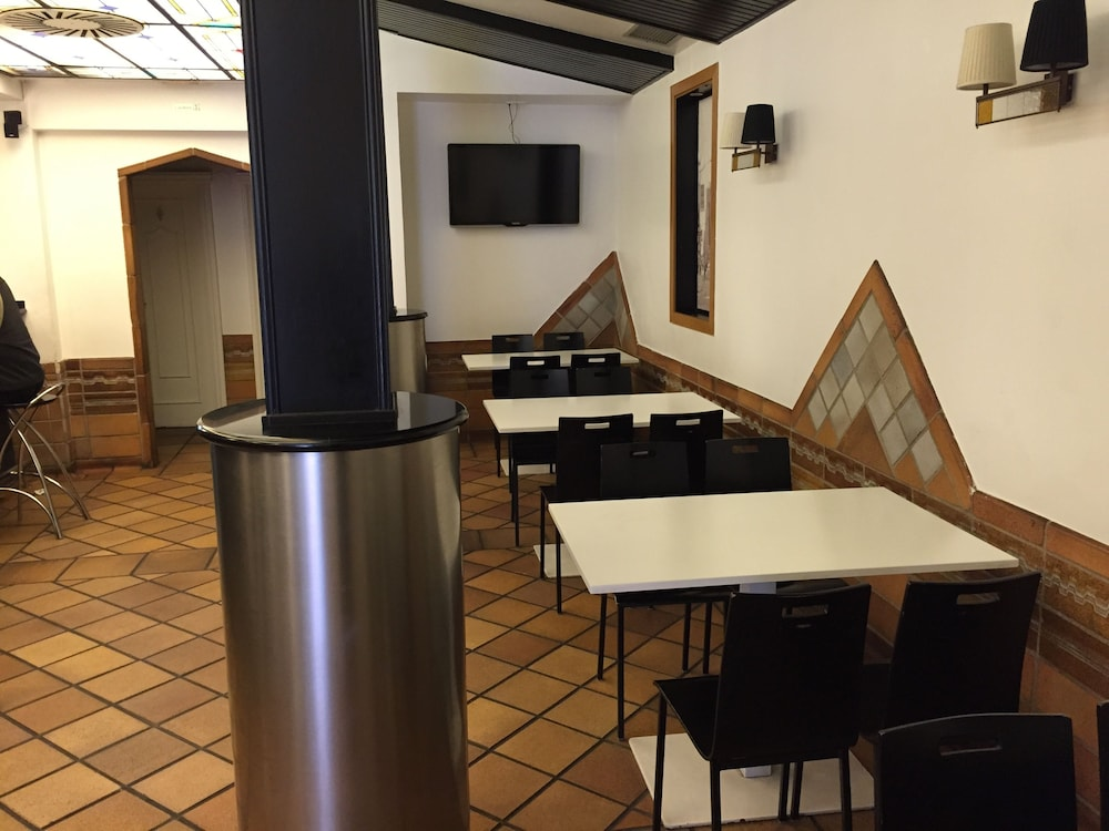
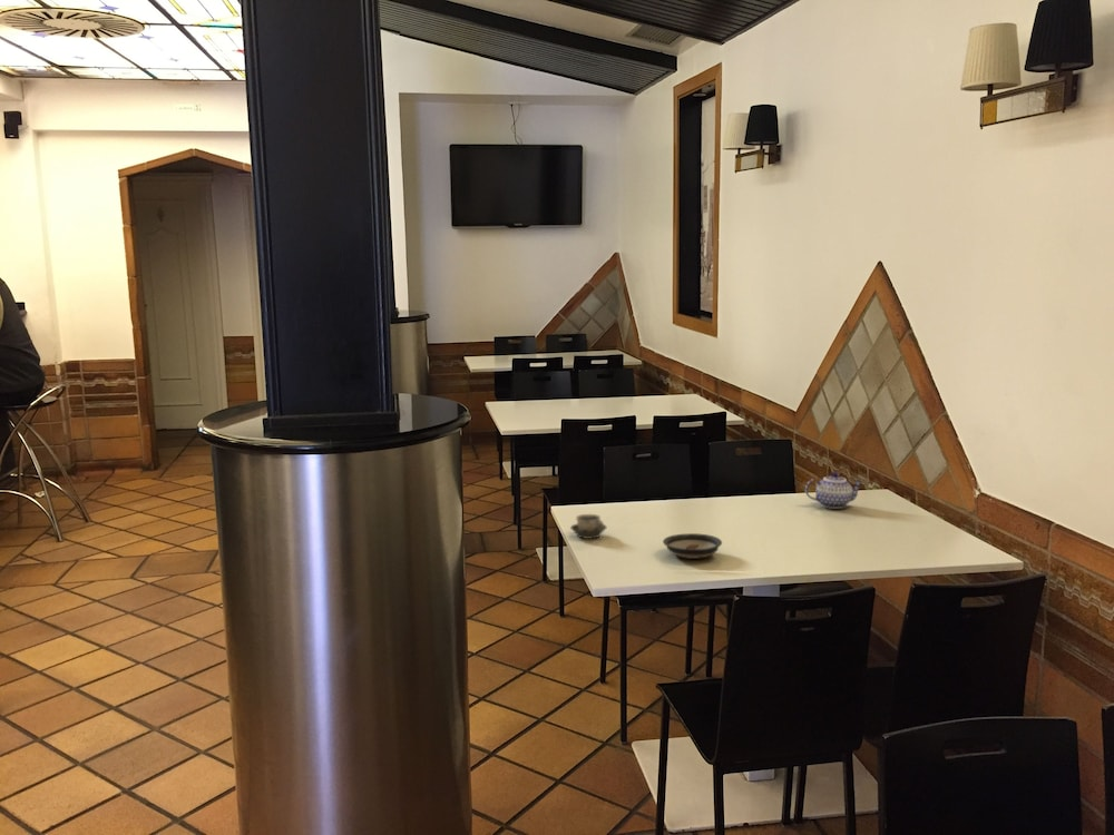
+ saucer (692, 548)
+ cup (588, 525)
+ teapot (833, 489)
